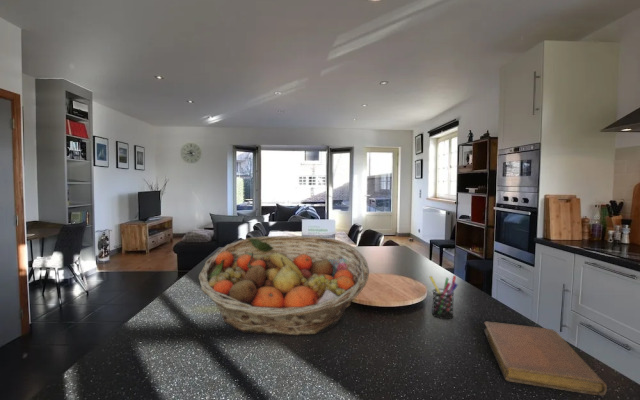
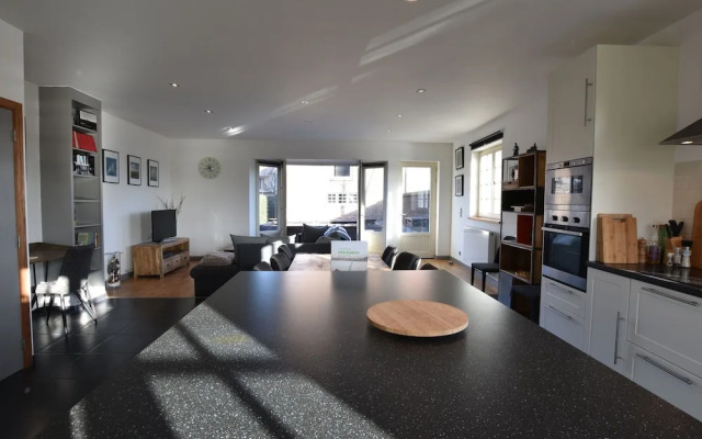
- notebook (533, 351)
- pen holder (444, 294)
- fruit basket (284, 278)
